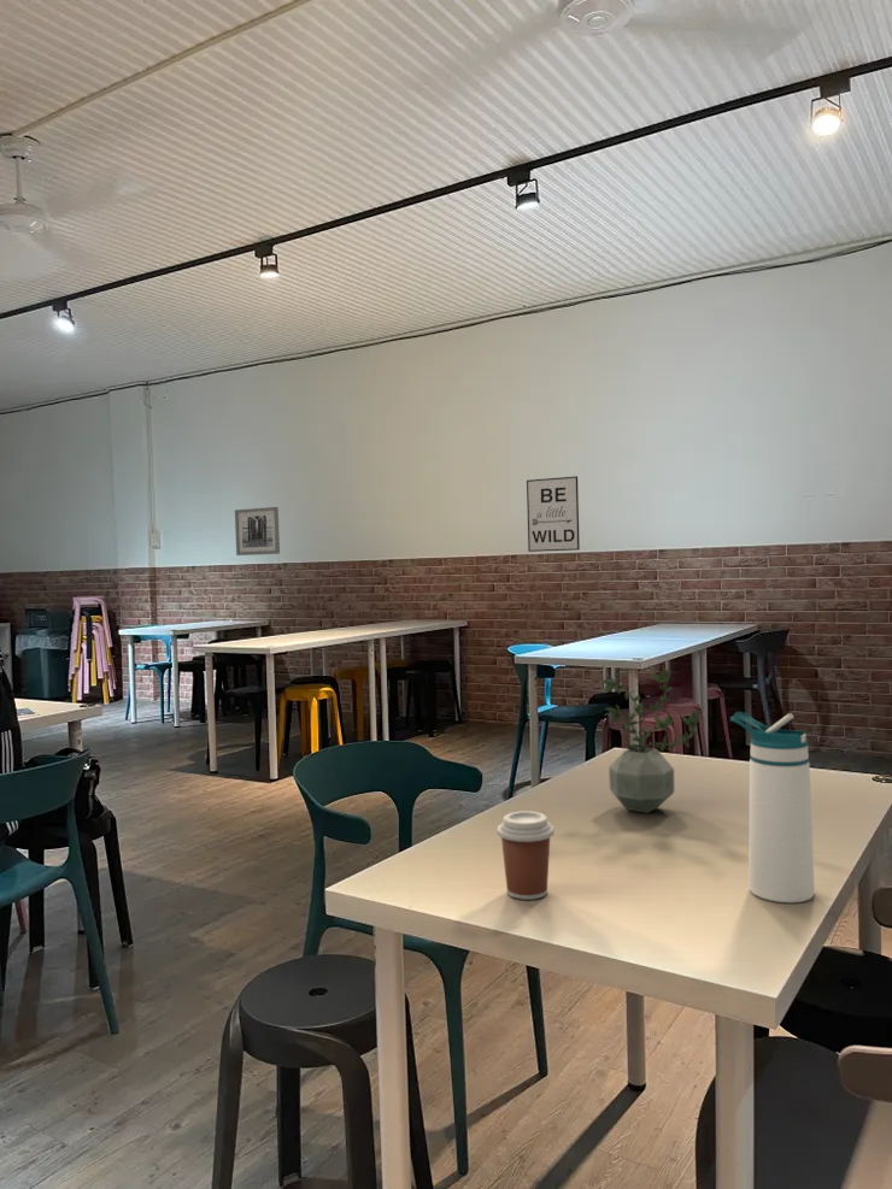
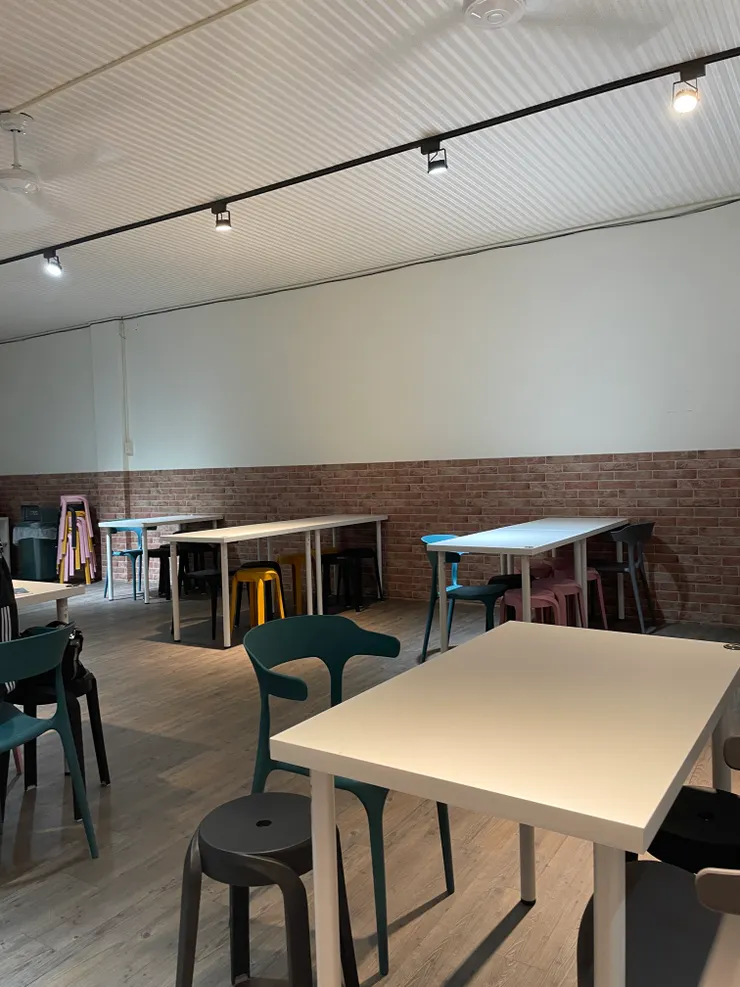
- coffee cup (526, 854)
- wall art (552, 514)
- potted plant (647, 736)
- water bottle (773, 801)
- wall art (257, 531)
